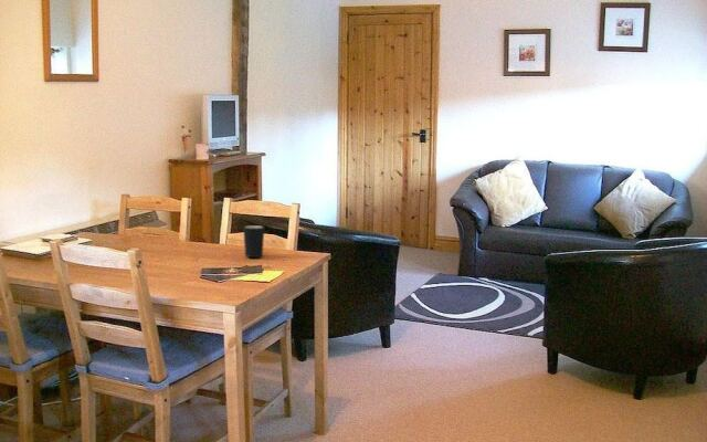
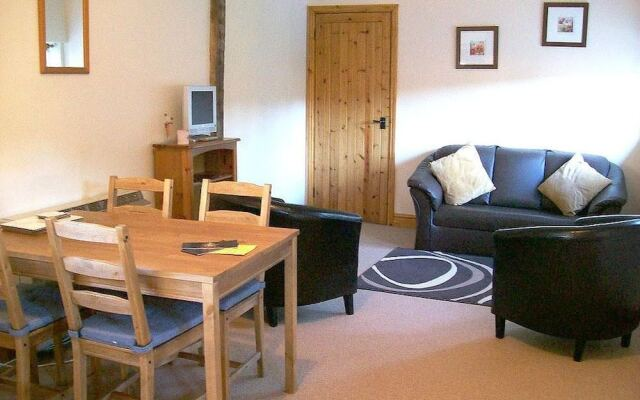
- mug (252, 241)
